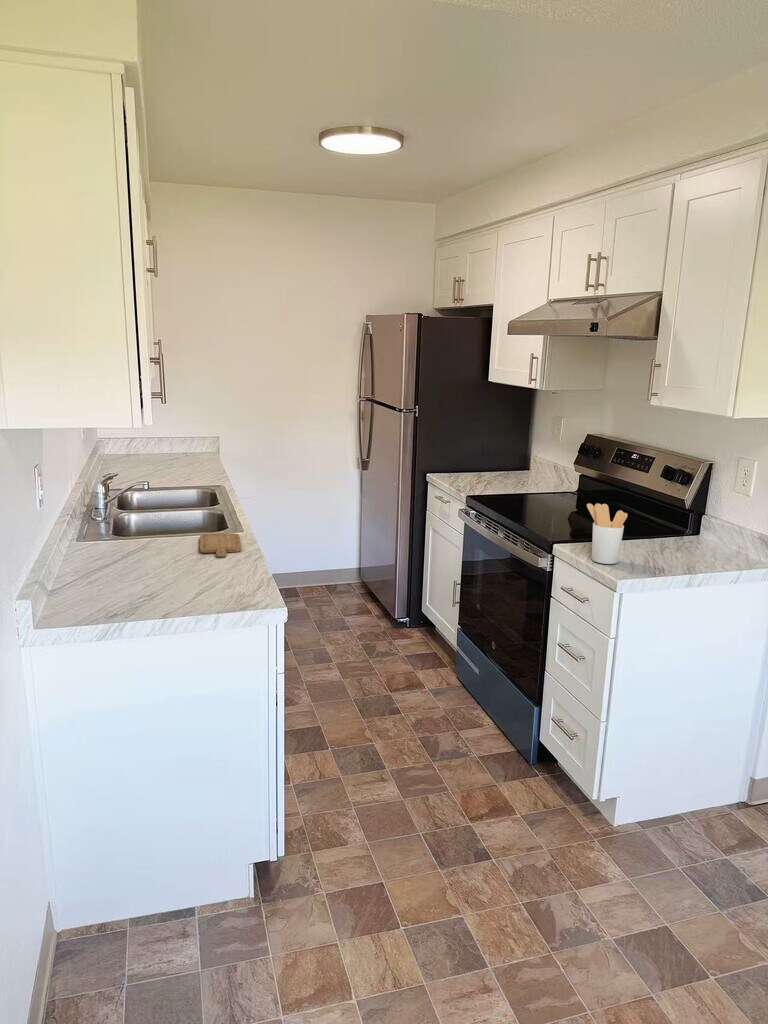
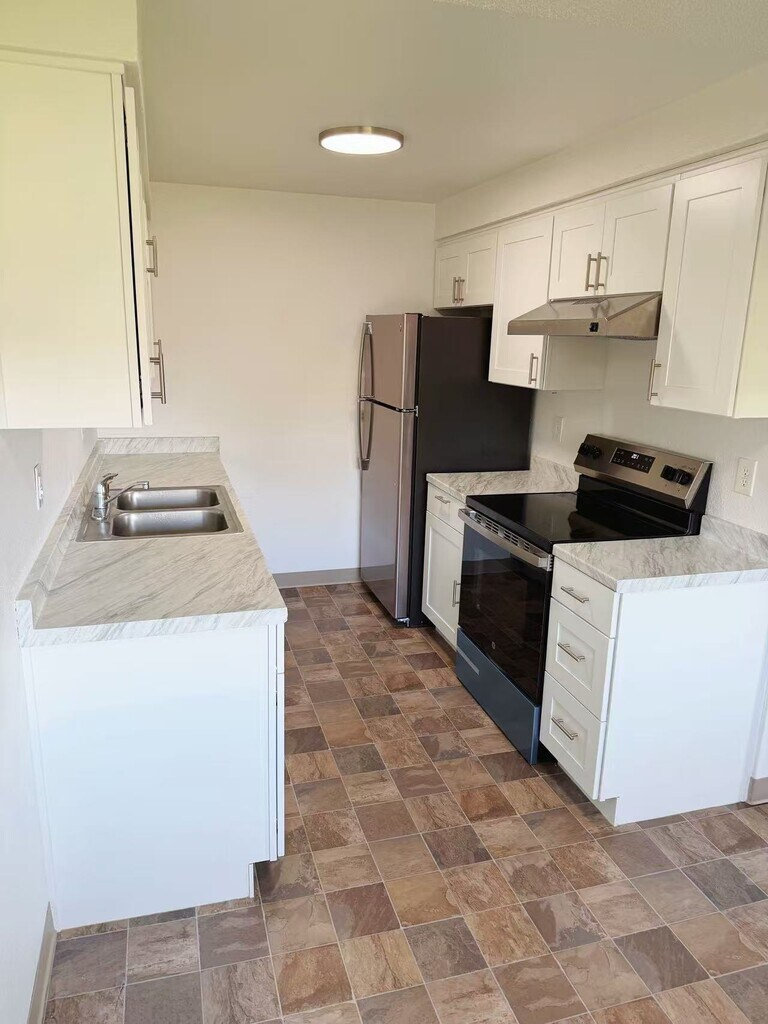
- utensil holder (603, 531)
- chopping board (220, 544)
